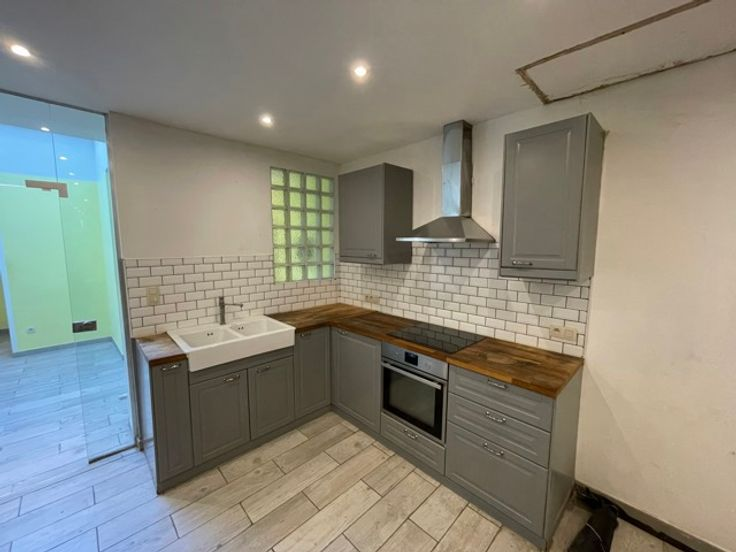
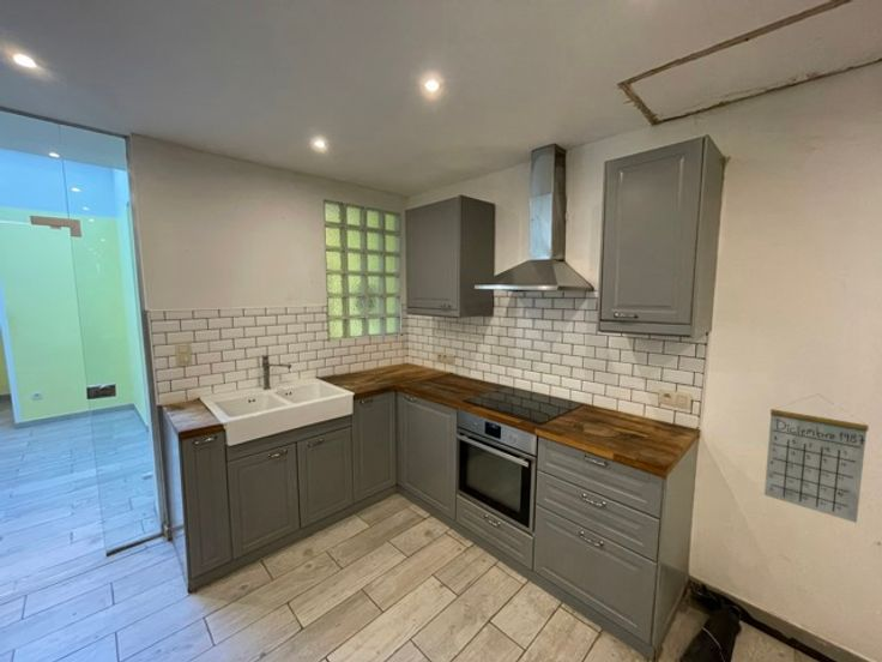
+ calendar (812, 451)
